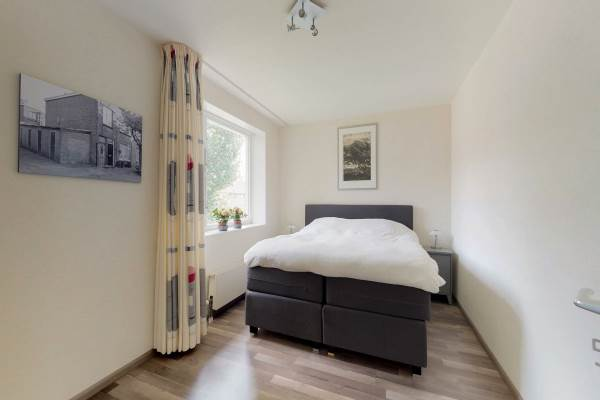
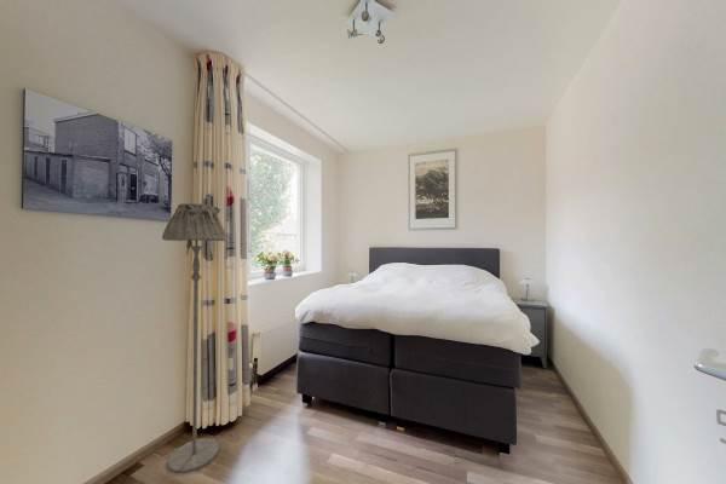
+ floor lamp (195, 329)
